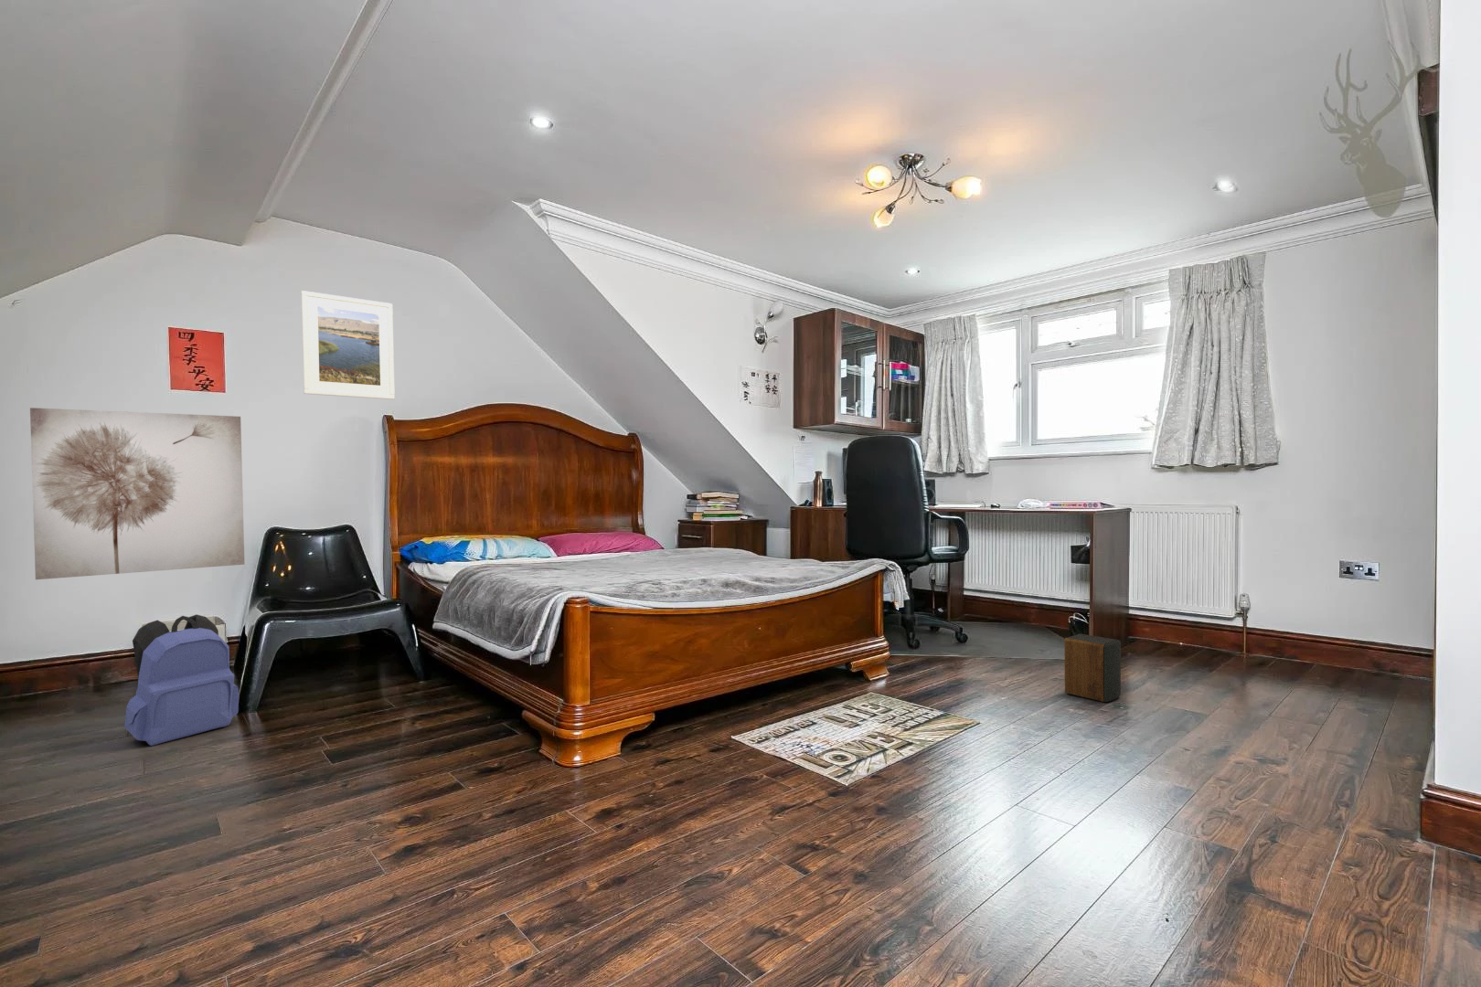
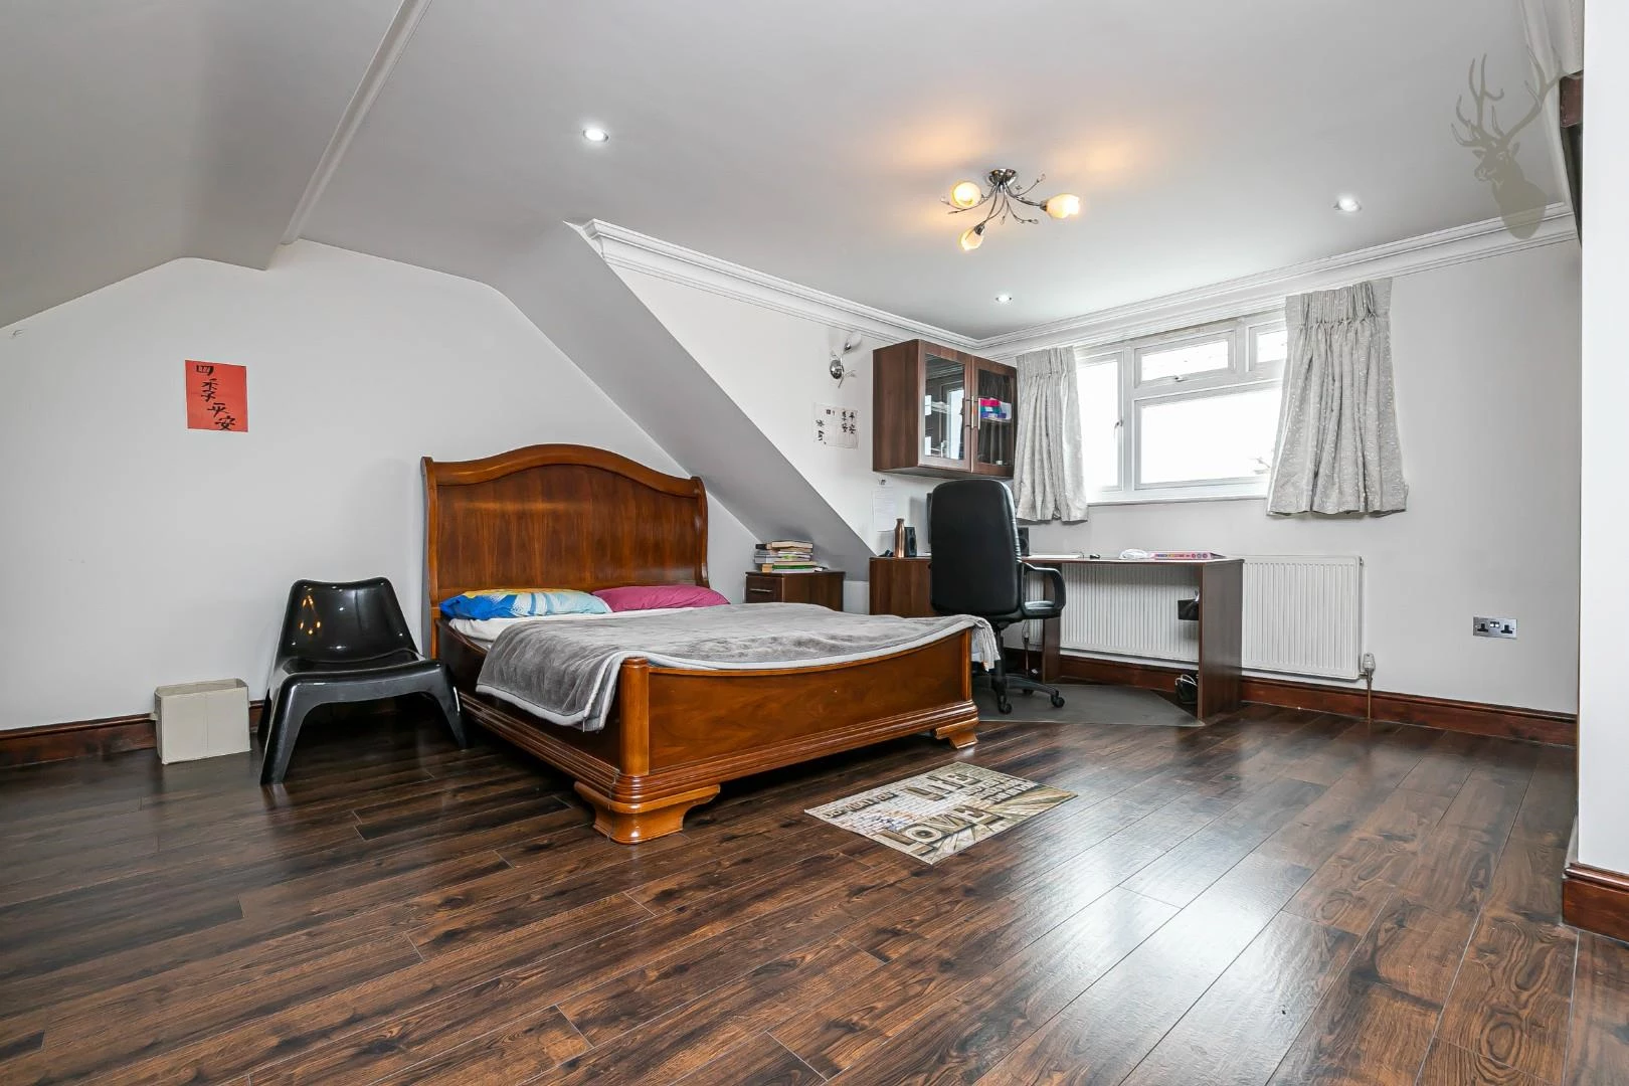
- wall art (145, 491)
- backpack (176, 672)
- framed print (349, 346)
- speaker (1092, 666)
